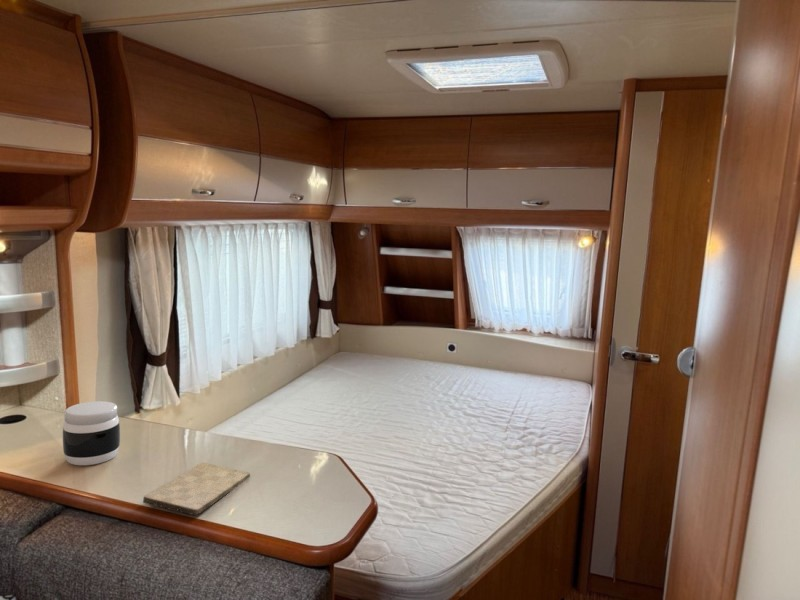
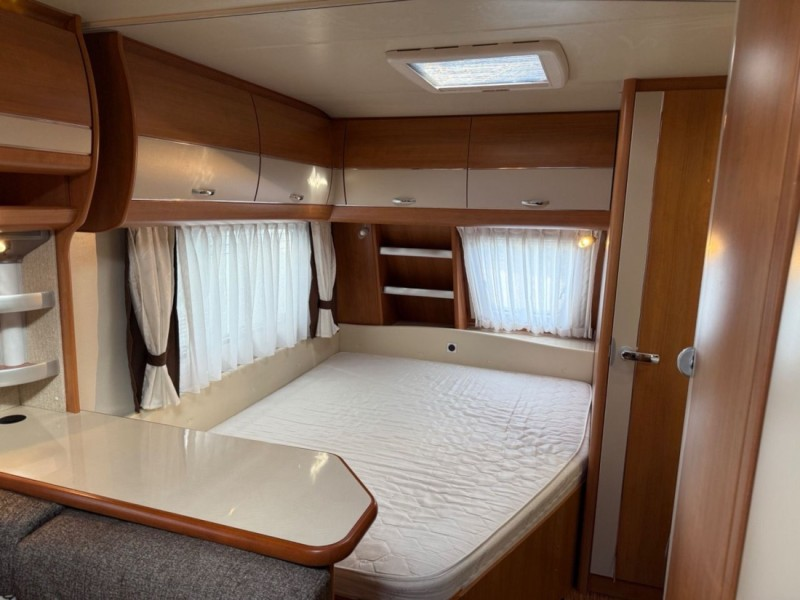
- jar (91, 432)
- cutting board (199, 486)
